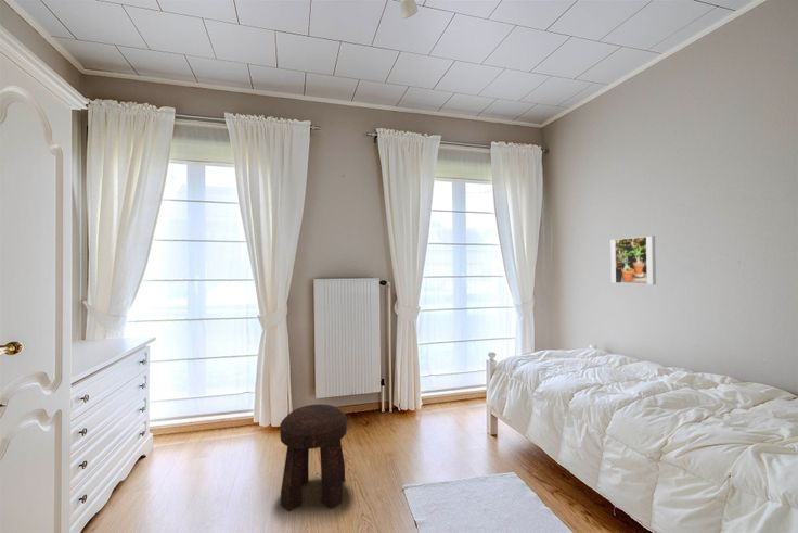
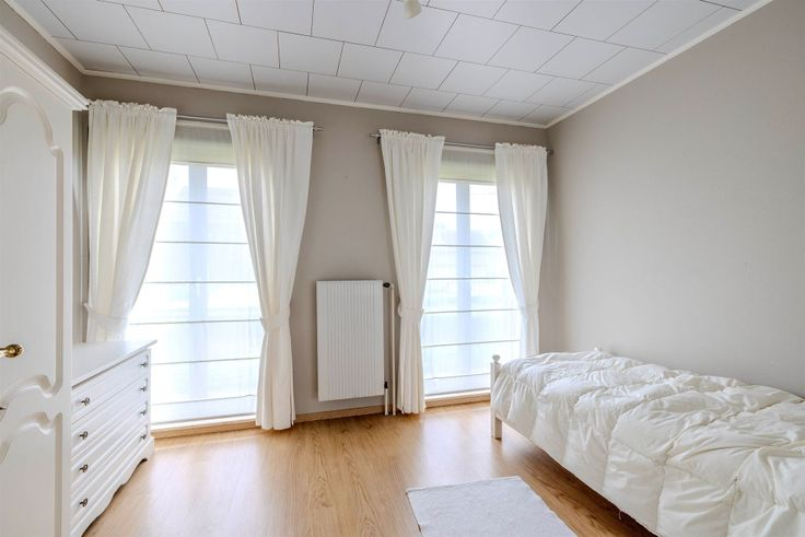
- stool (314, 447)
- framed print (631, 261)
